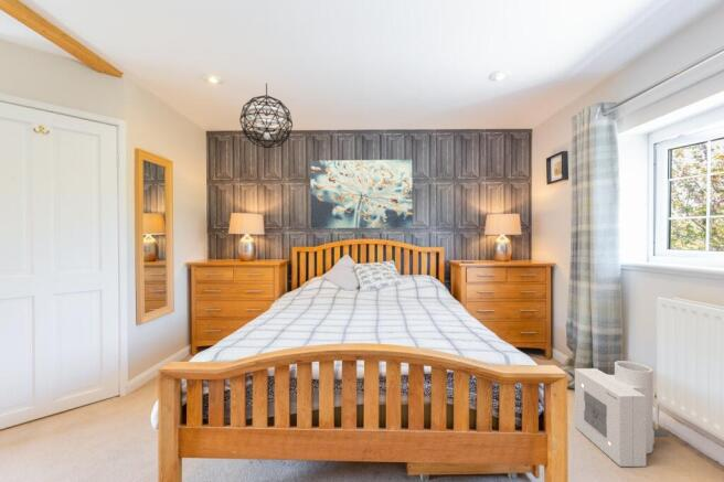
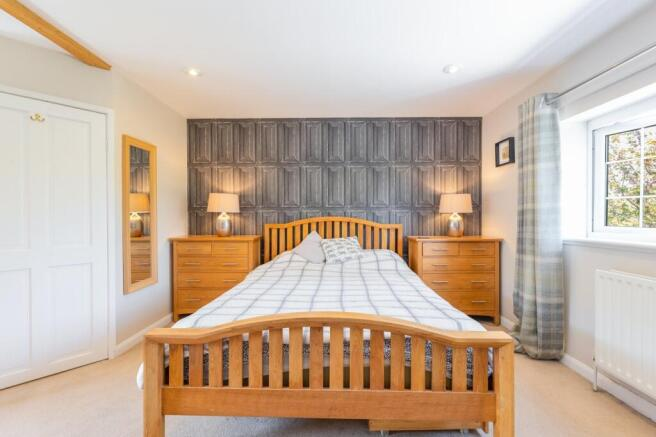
- pendant light (266, 115)
- air purifier (630, 405)
- wall art (361, 194)
